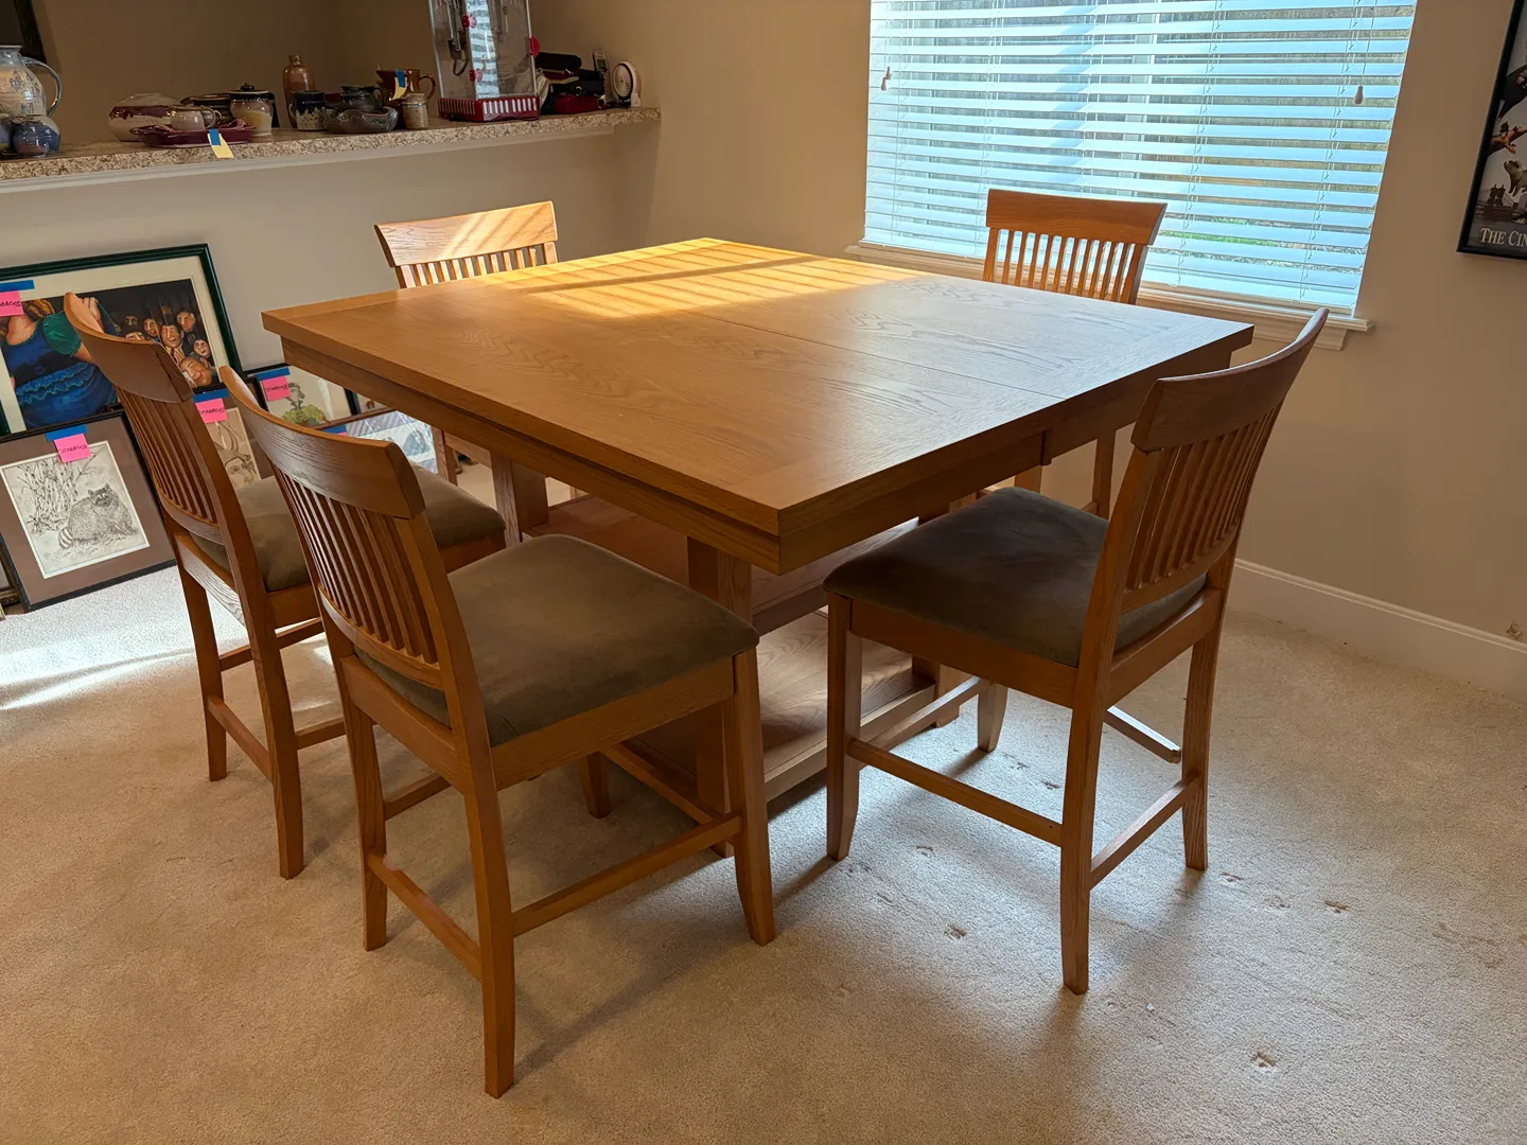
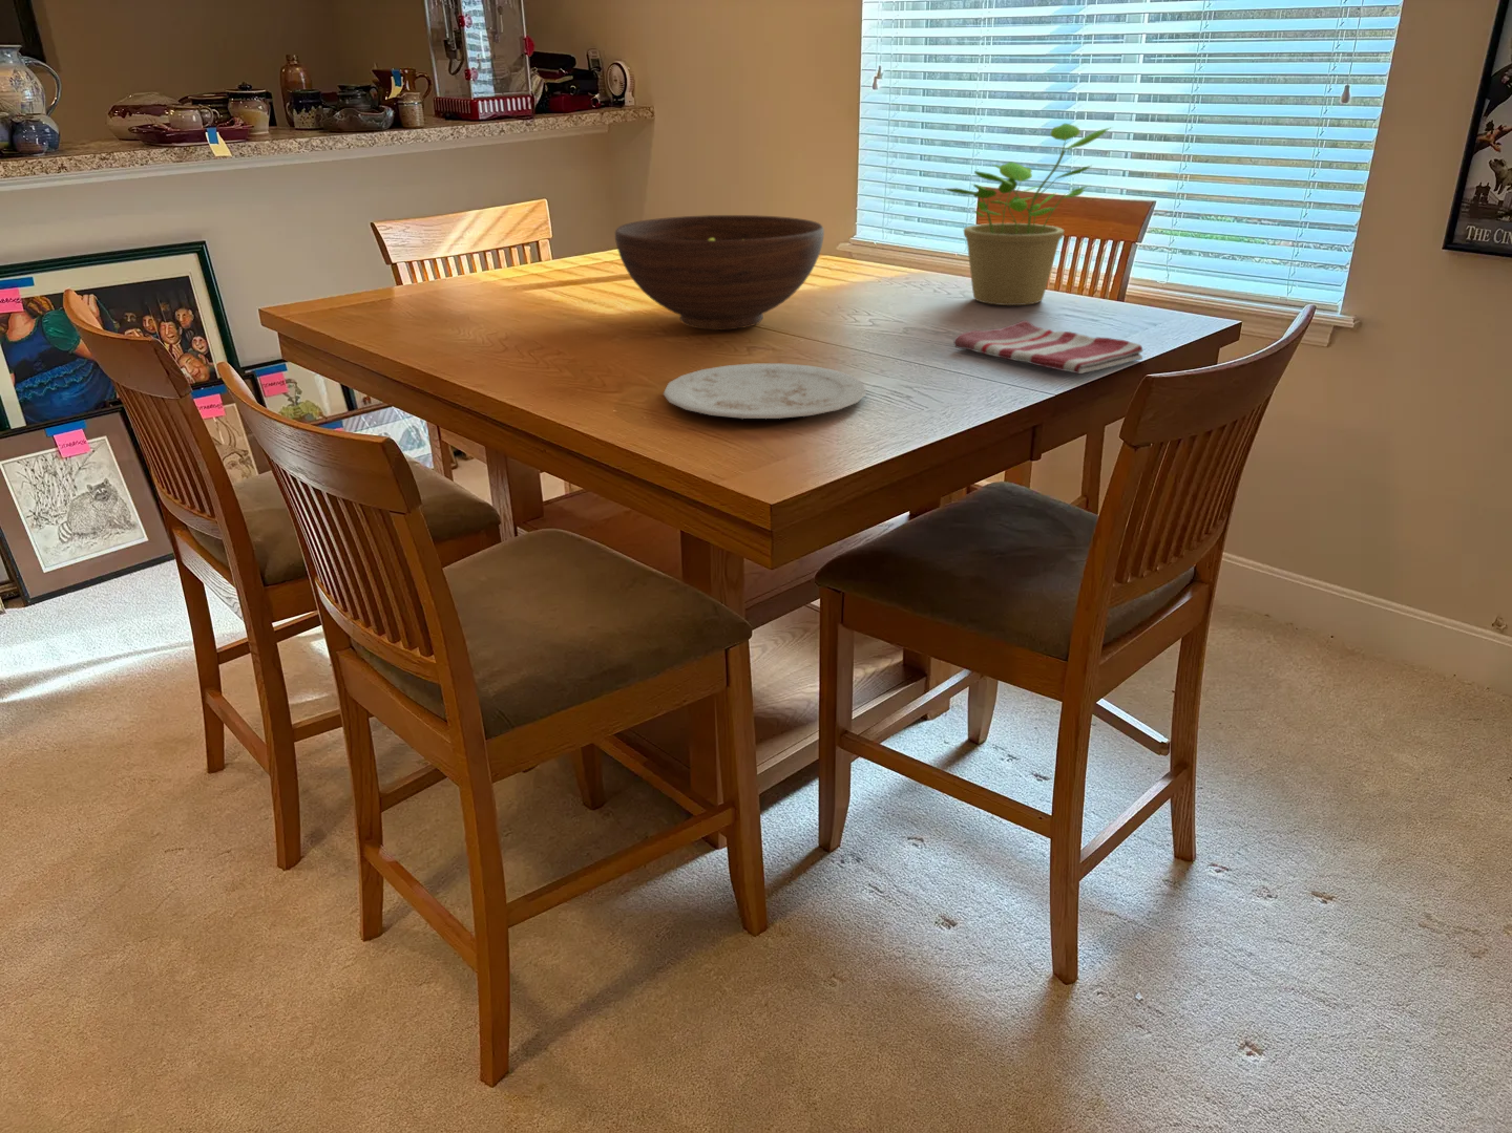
+ potted plant (1013, 217)
+ plate (764, 392)
+ fruit bowl (720, 276)
+ dish towel (1046, 345)
